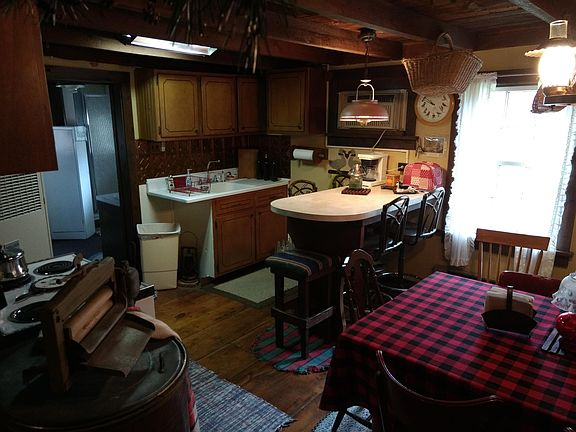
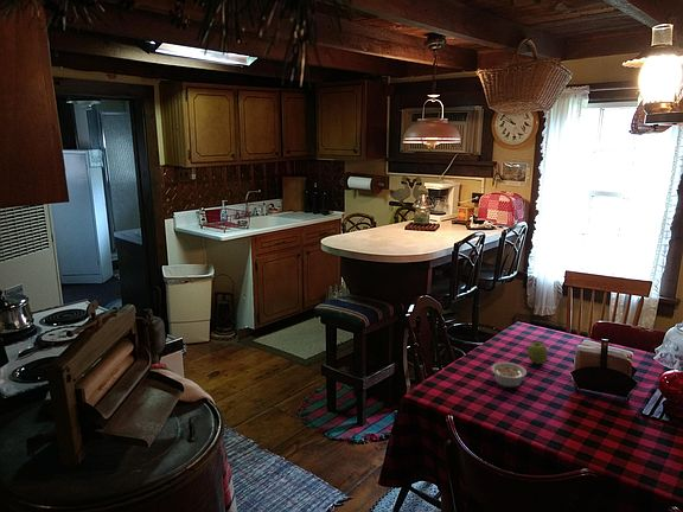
+ apple (537, 353)
+ legume (508, 375)
